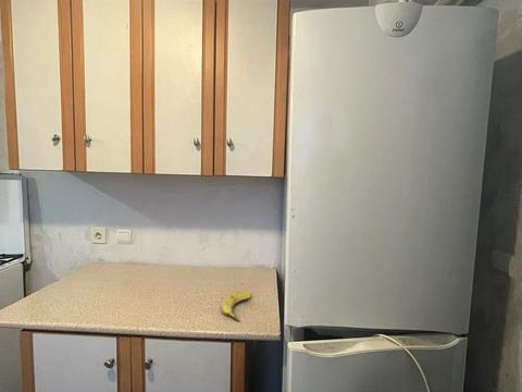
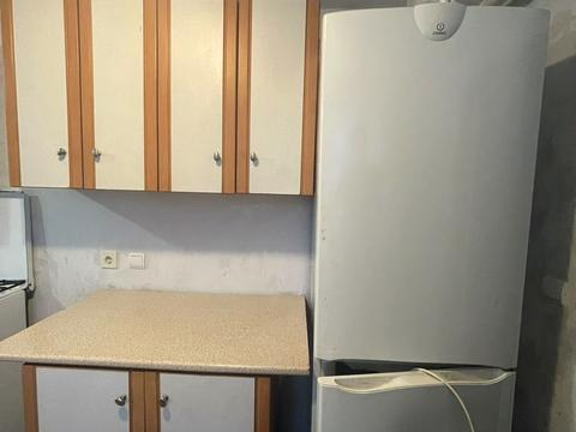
- banana (235, 304)
